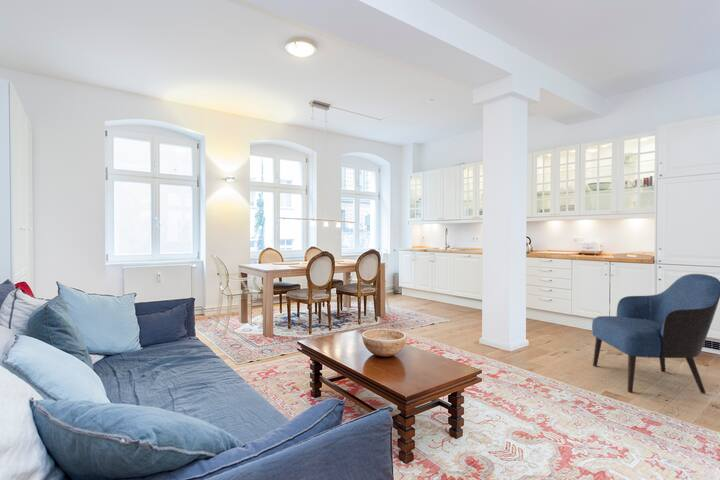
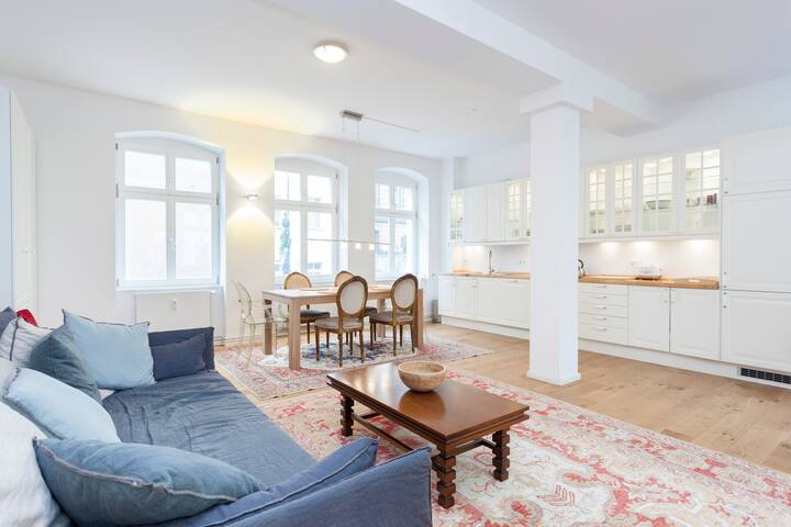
- armchair (655, 326)
